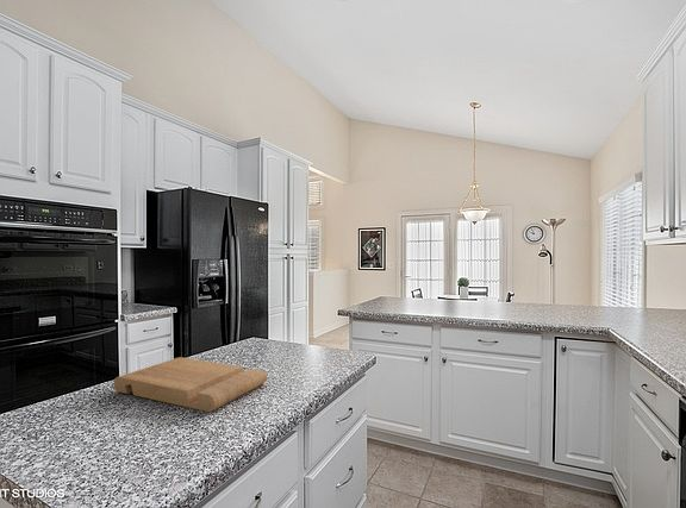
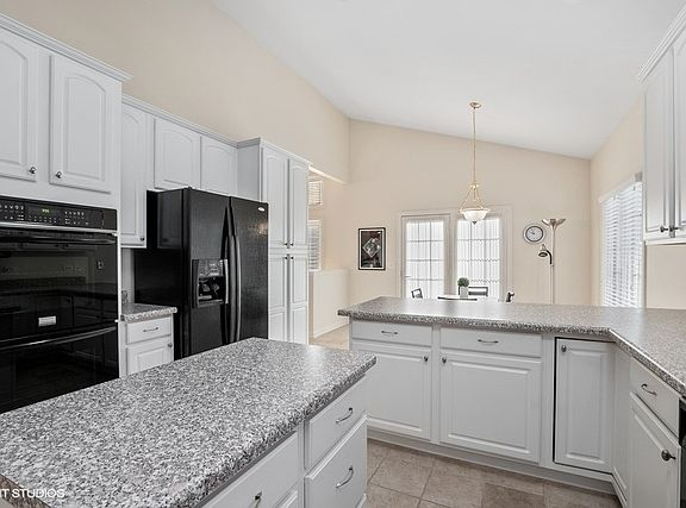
- cutting board (192, 380)
